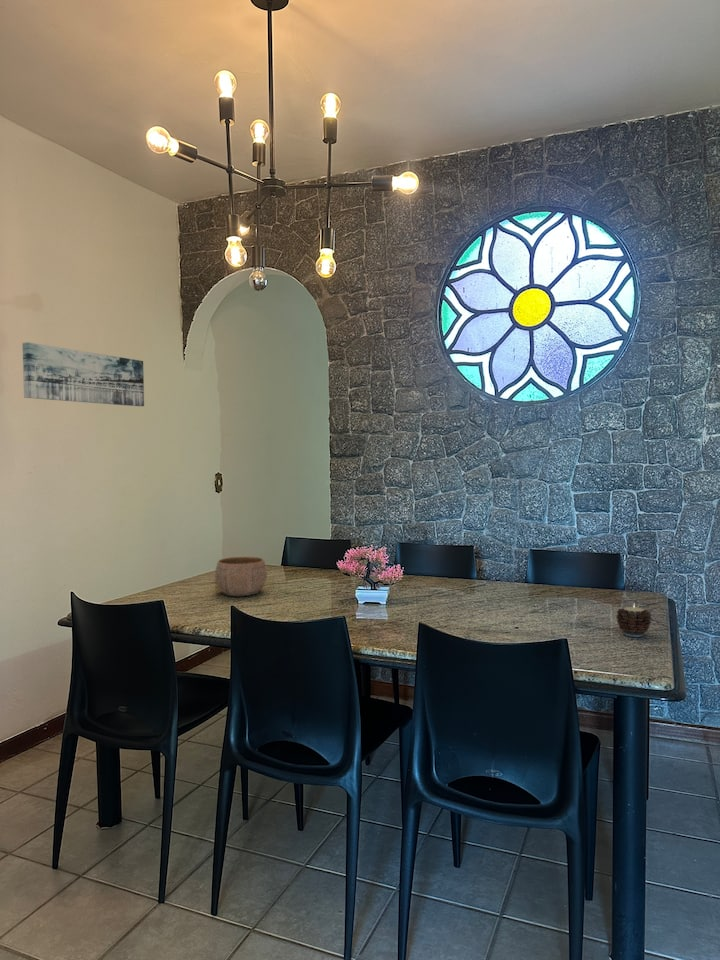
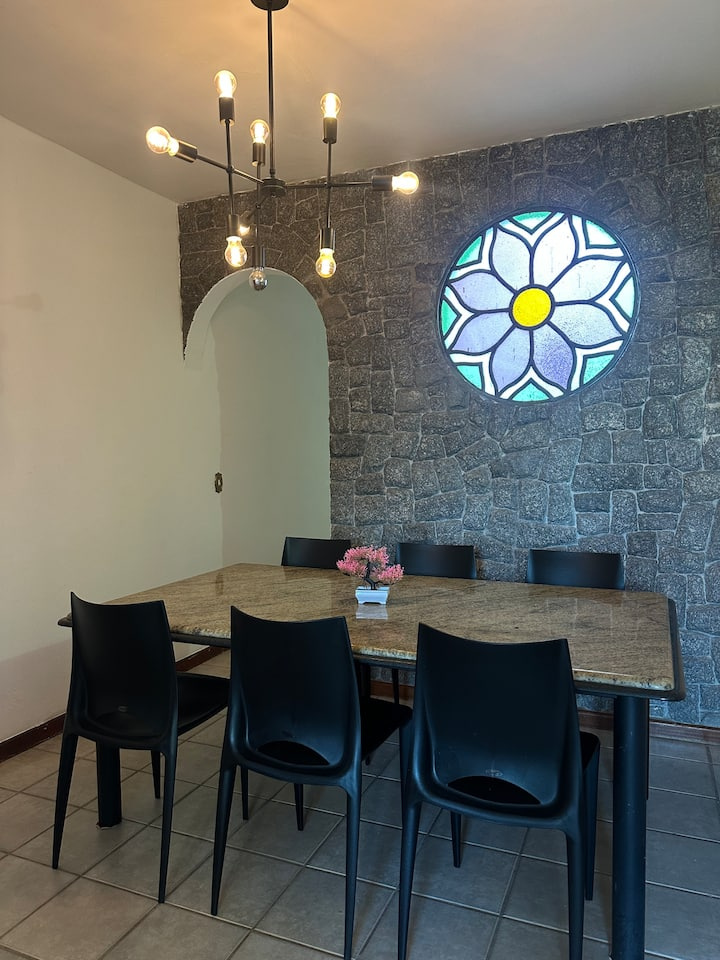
- bowl (241, 576)
- candle (633, 618)
- wall art (89, 377)
